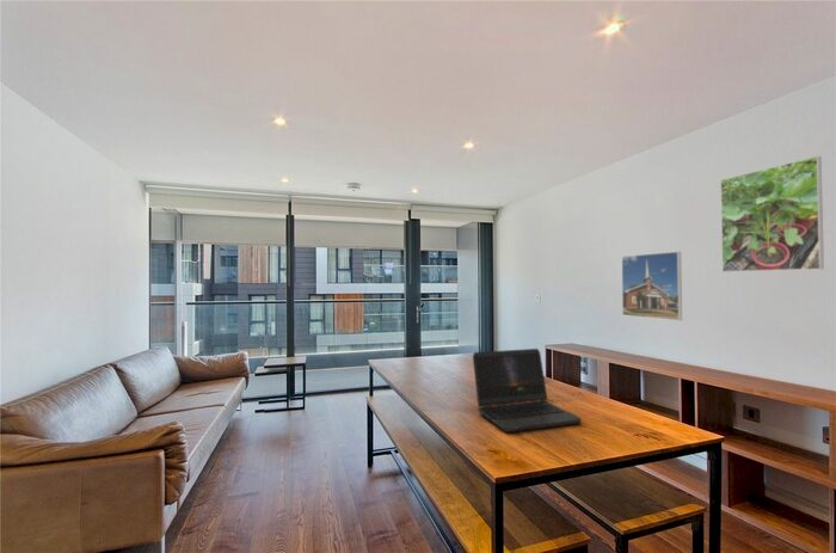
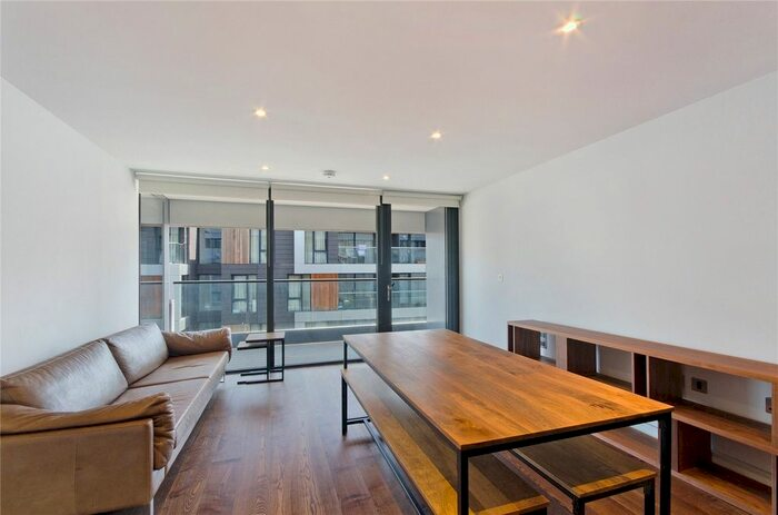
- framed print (648, 285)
- laptop computer (524, 386)
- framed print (767, 220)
